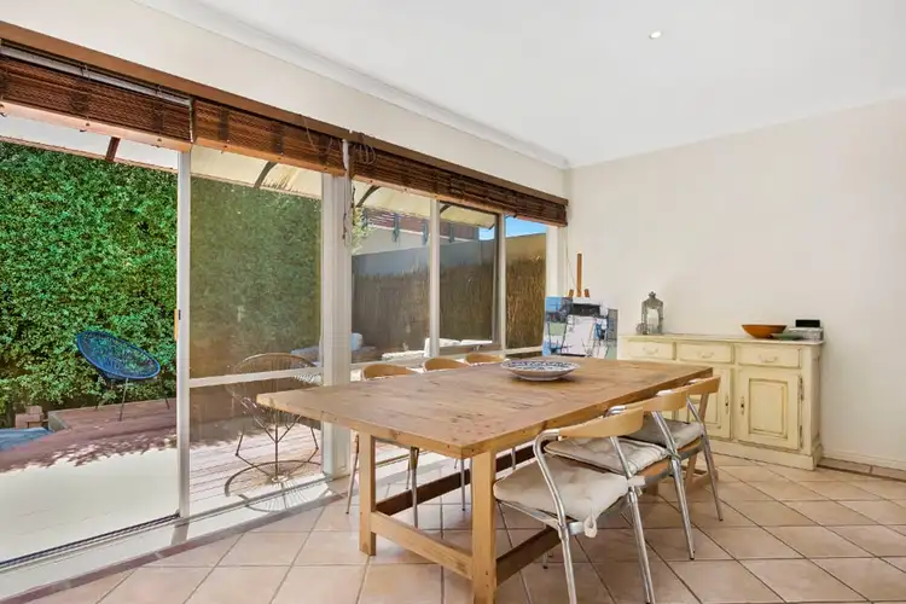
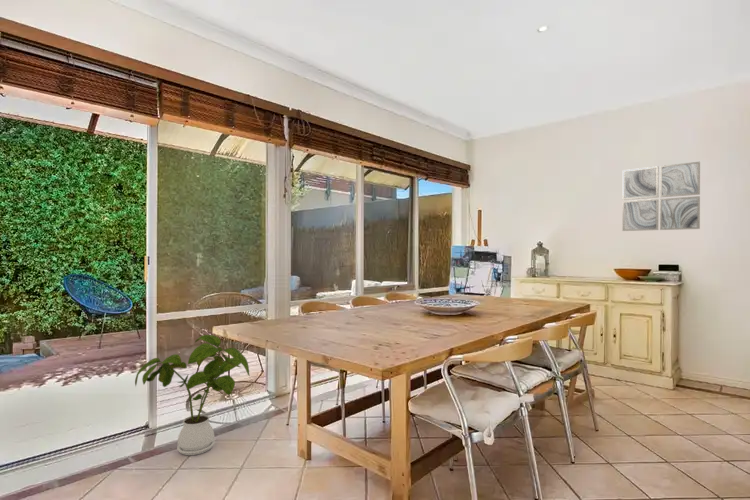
+ wall art (660, 199)
+ house plant (209, 392)
